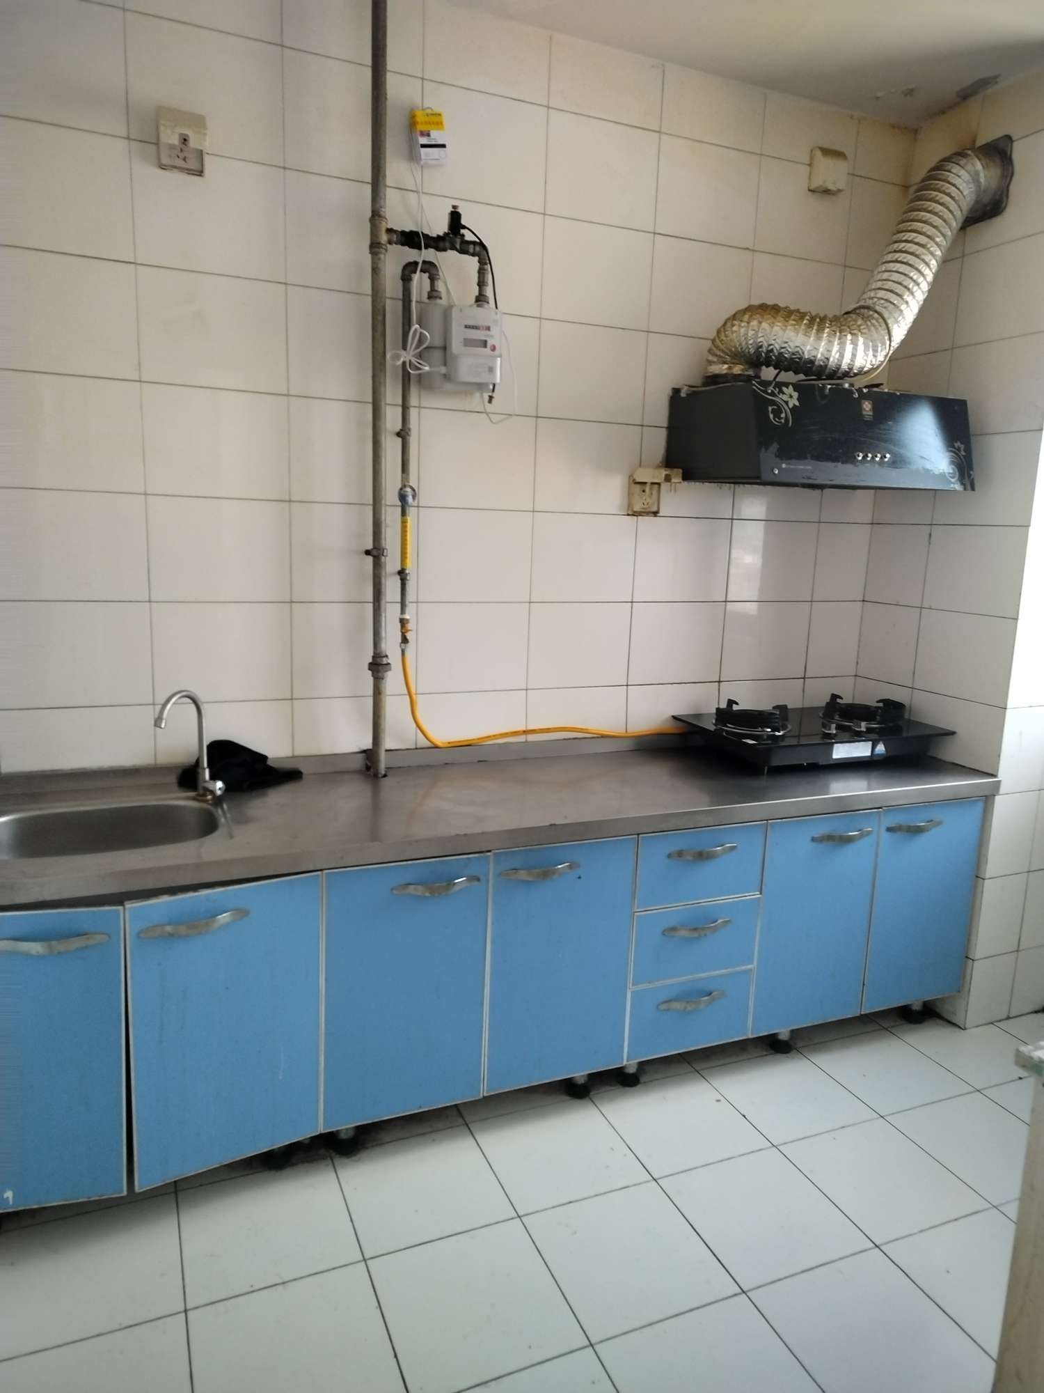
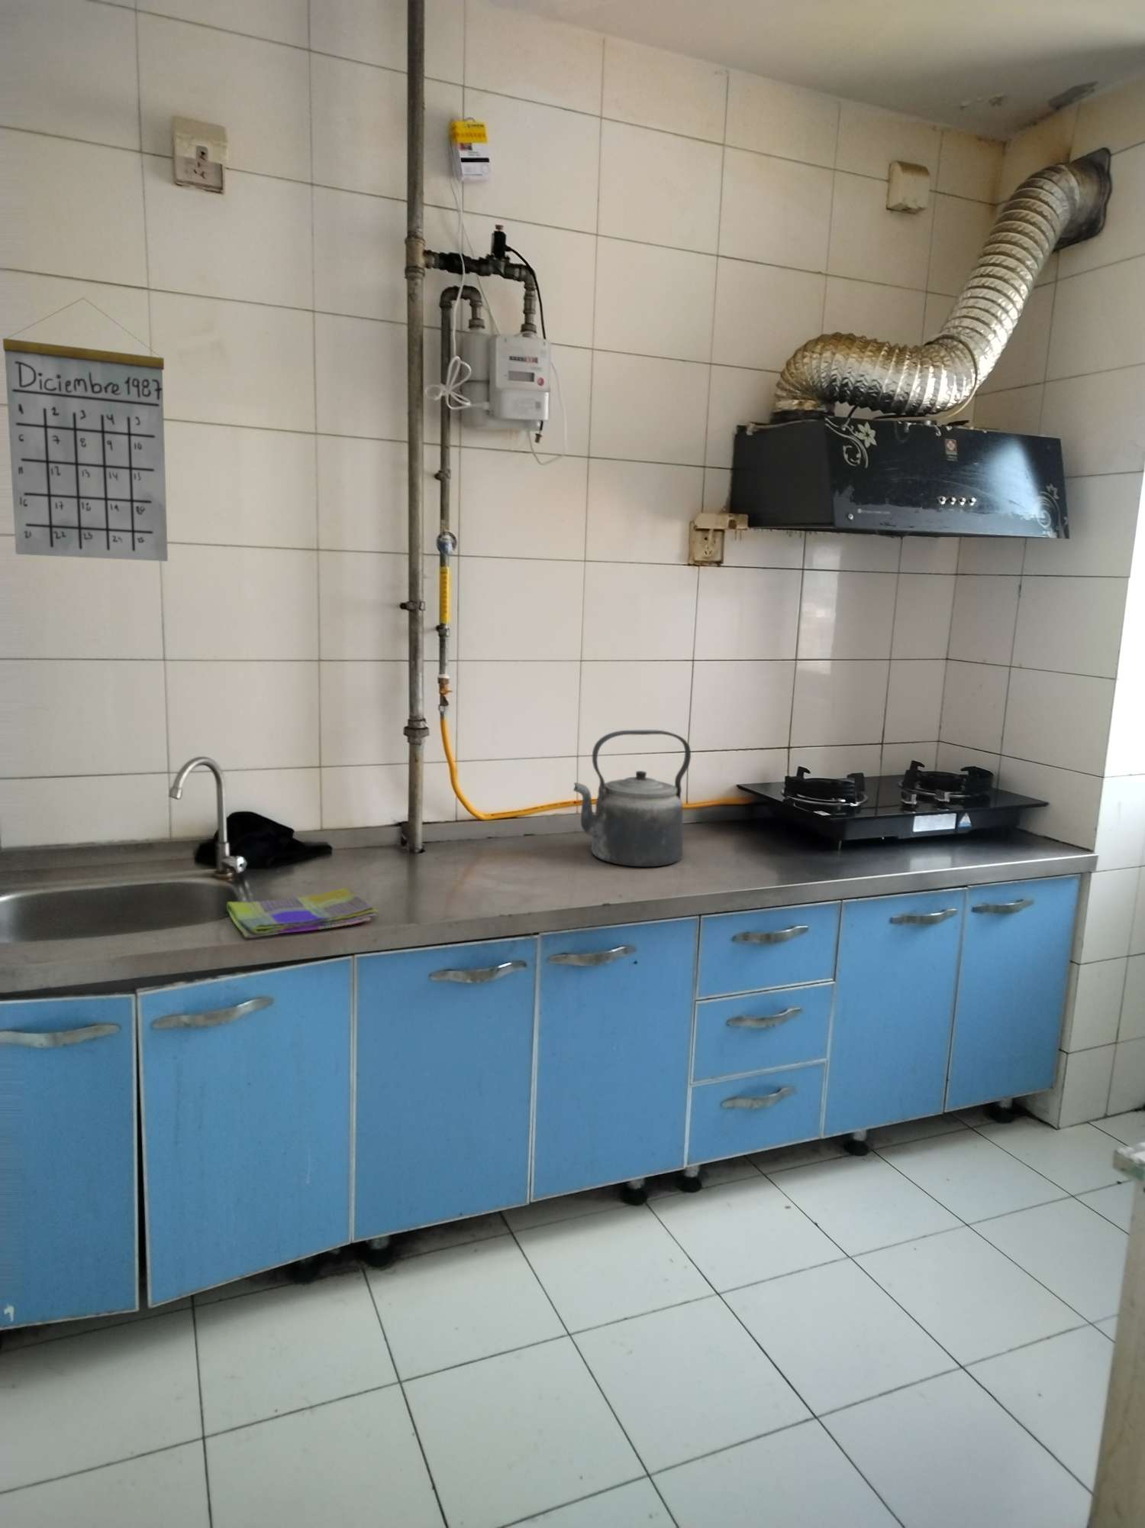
+ calendar (89, 430)
+ dish towel (302, 910)
+ kettle (630, 794)
